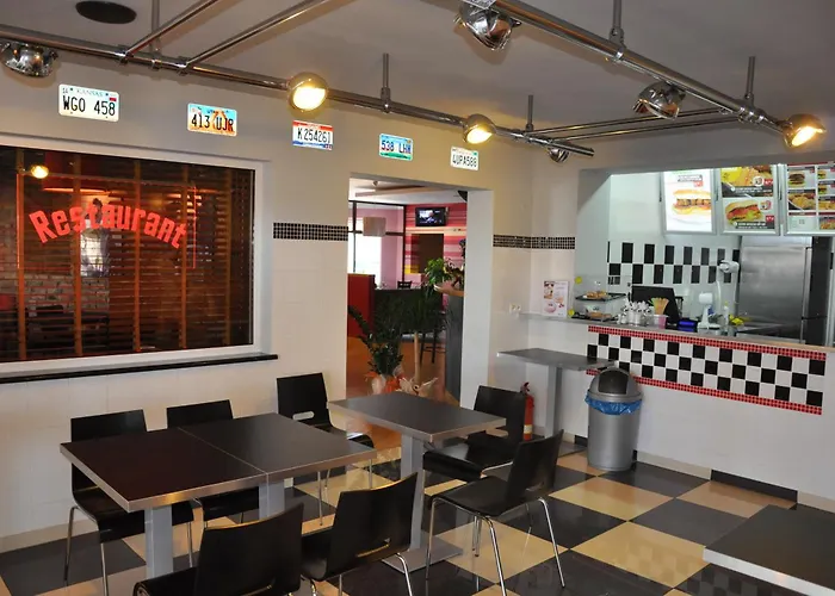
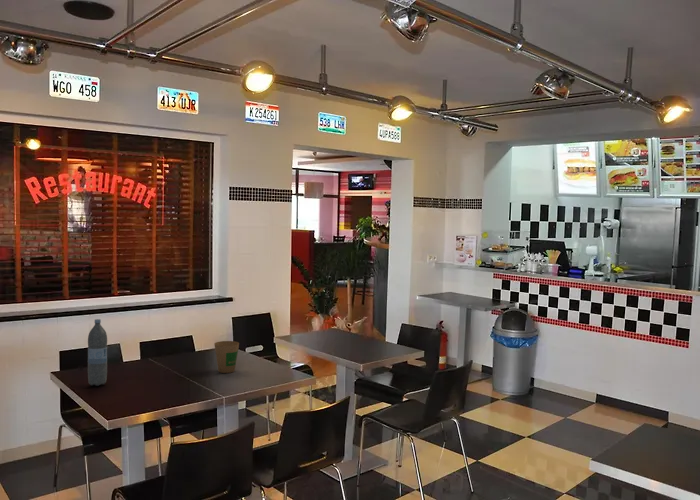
+ paper cup (226, 357)
+ water bottle (97, 352)
